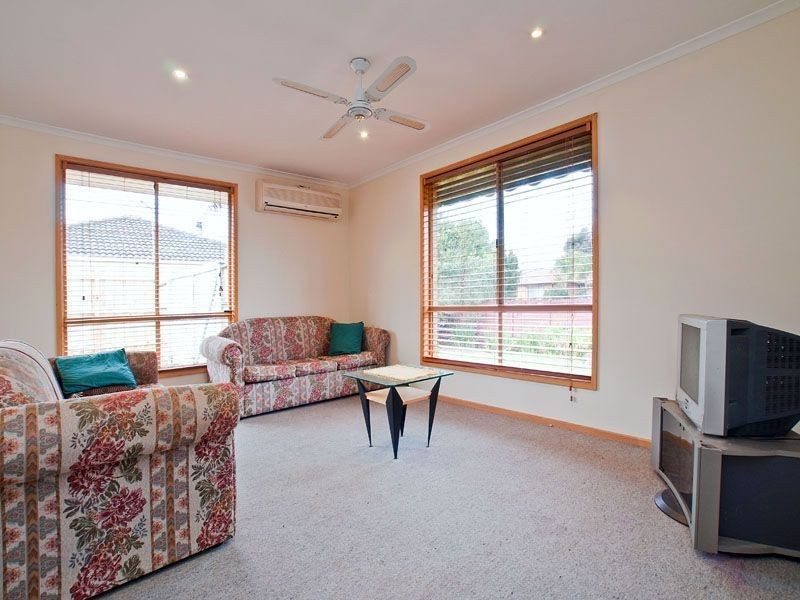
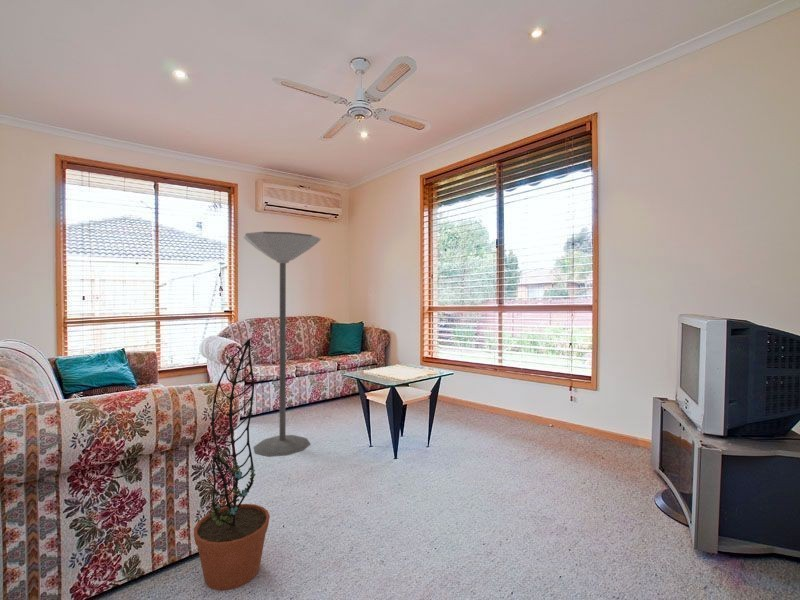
+ decorative plant (233, 456)
+ floor lamp (282, 341)
